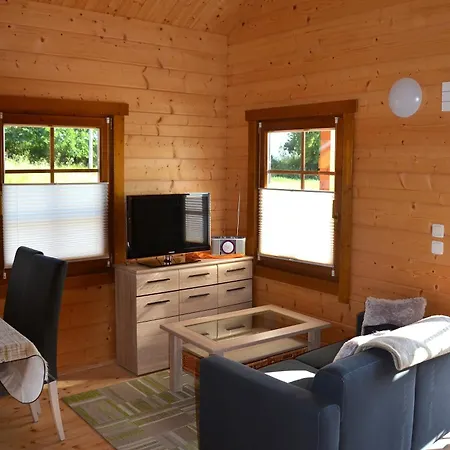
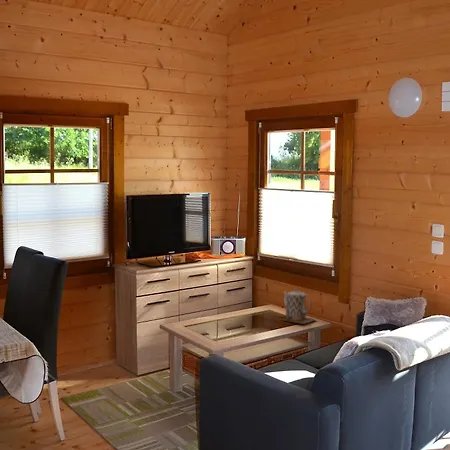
+ teapot (295, 303)
